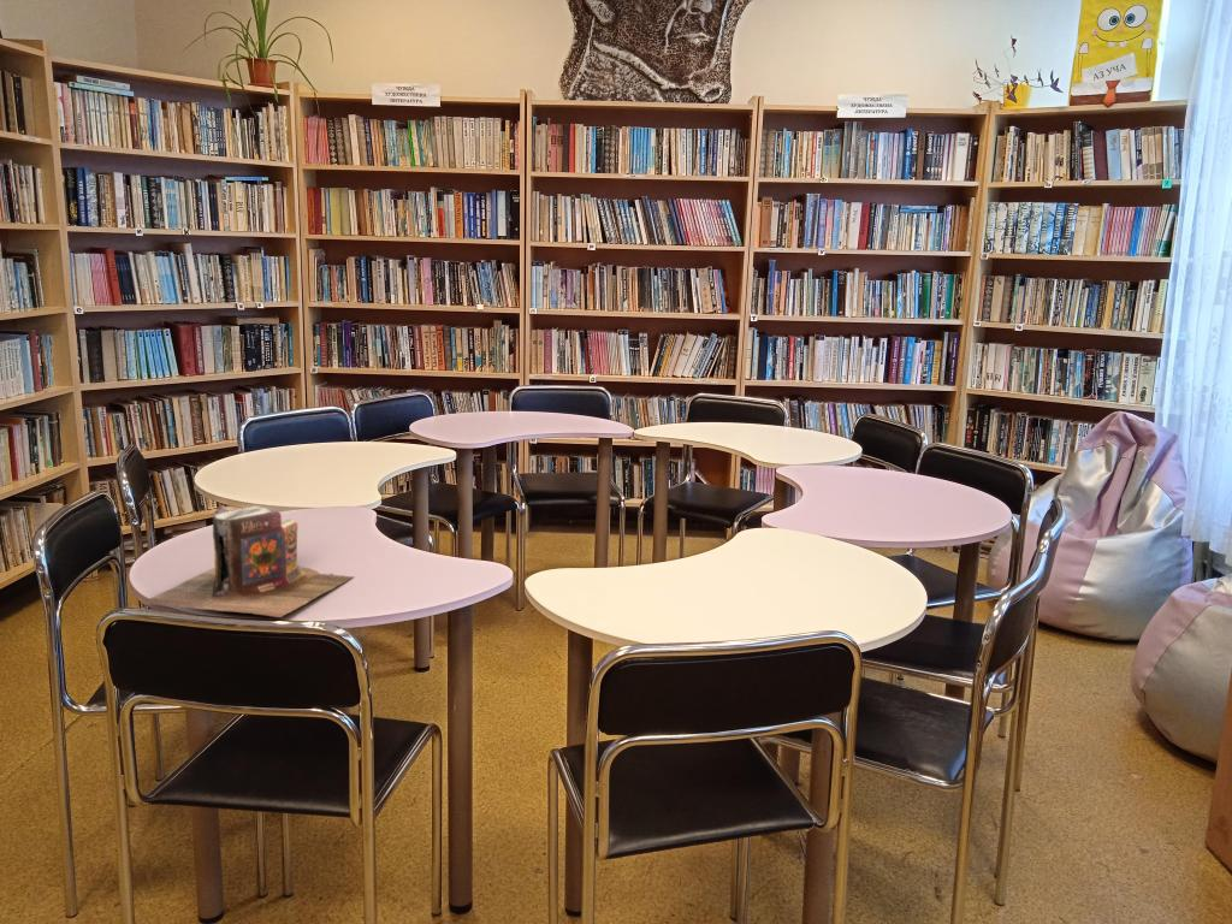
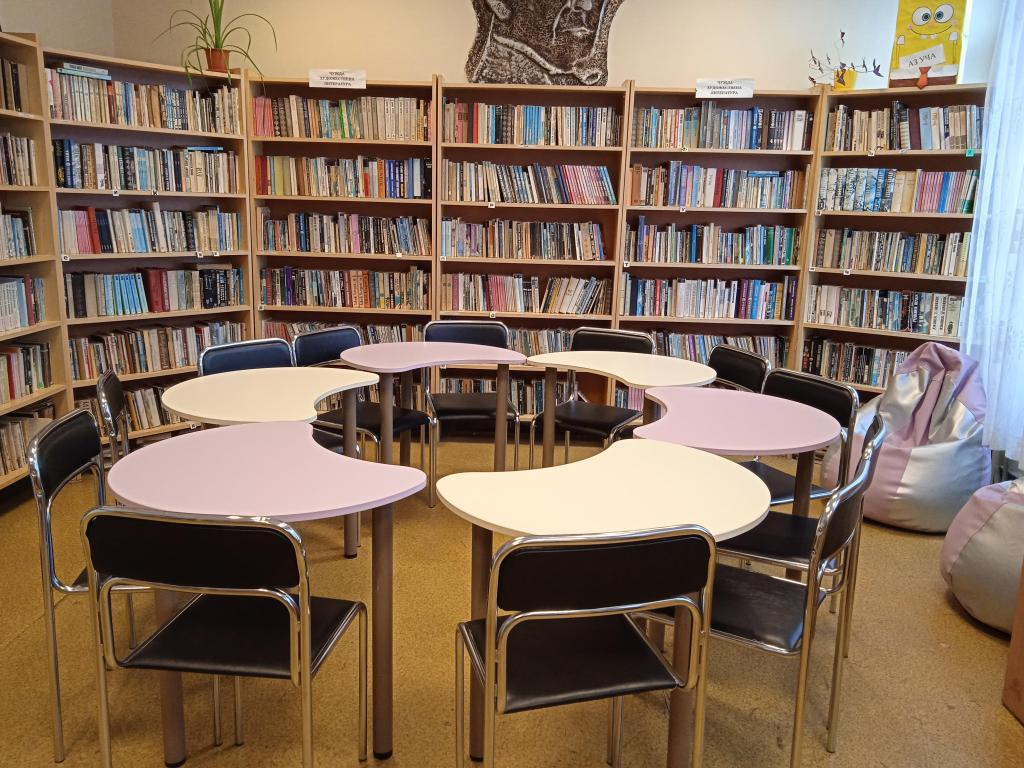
- books (255, 549)
